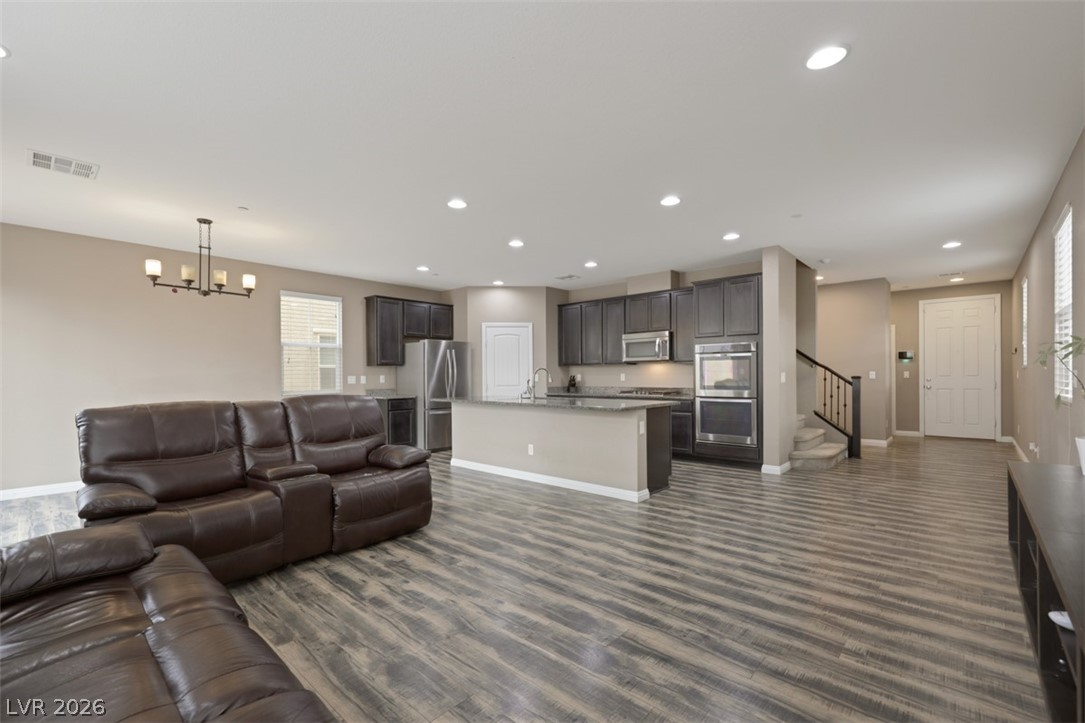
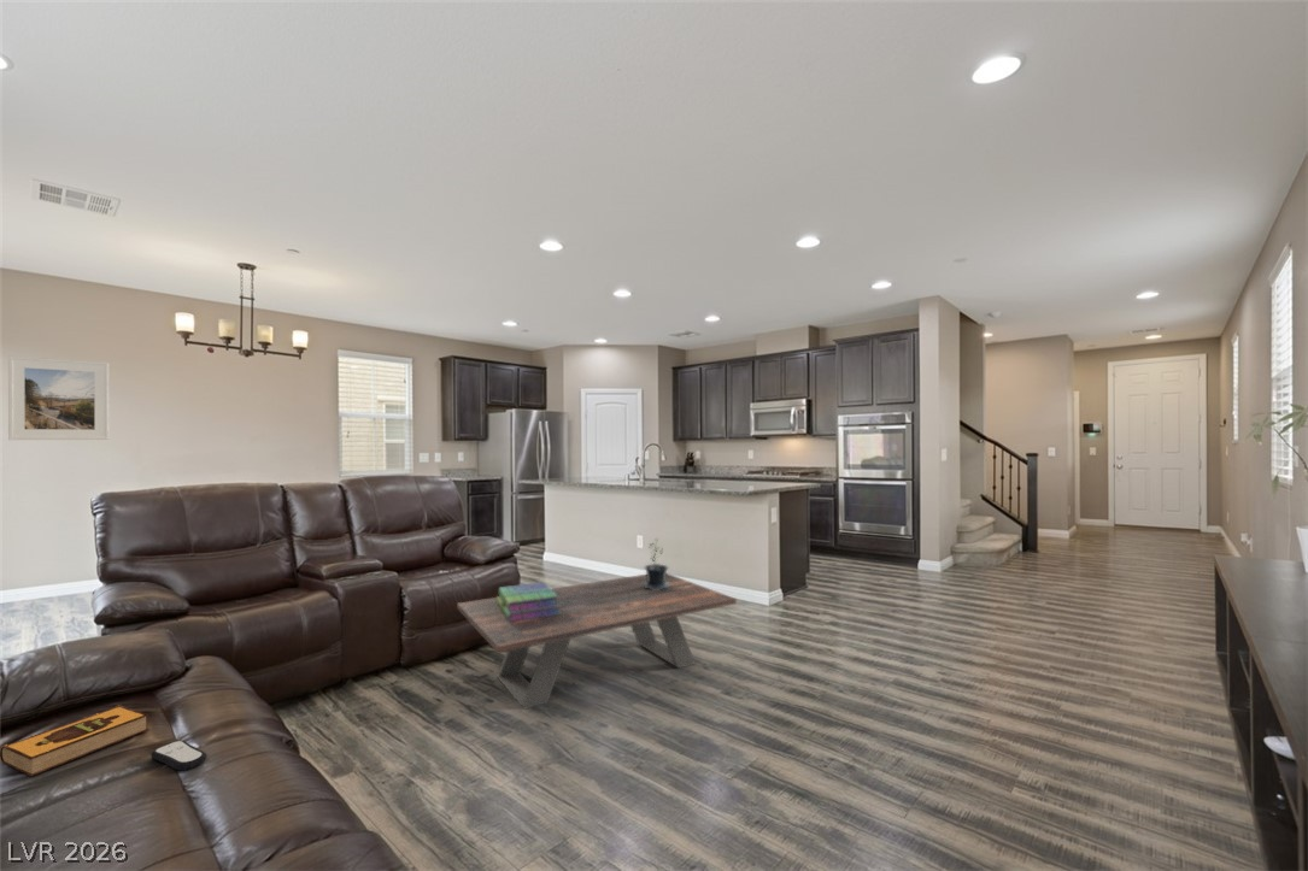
+ potted plant (658, 561)
+ remote control (180, 754)
+ stack of books (527, 600)
+ coffee table (598, 631)
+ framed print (60, 399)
+ hardback book (77, 736)
